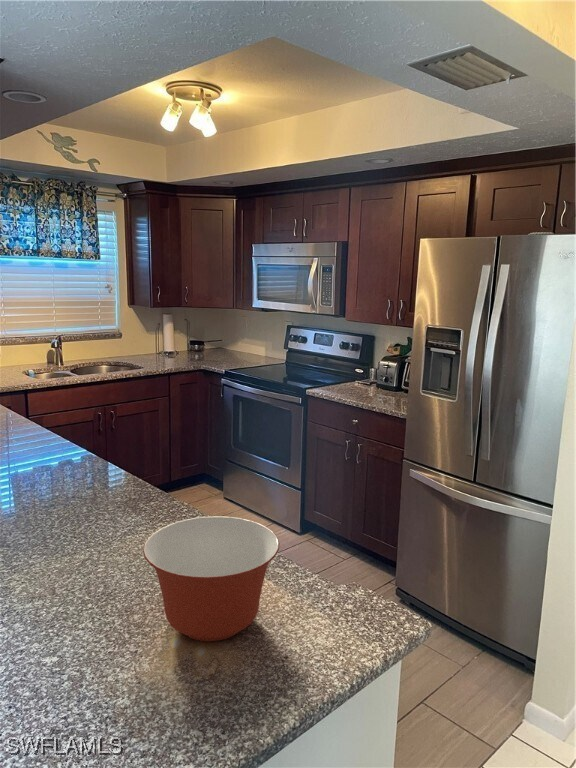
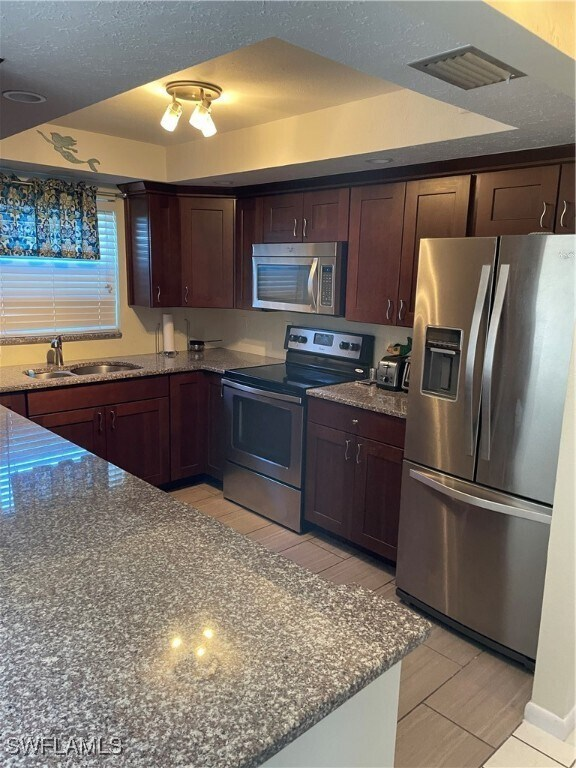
- mixing bowl (212, 582)
